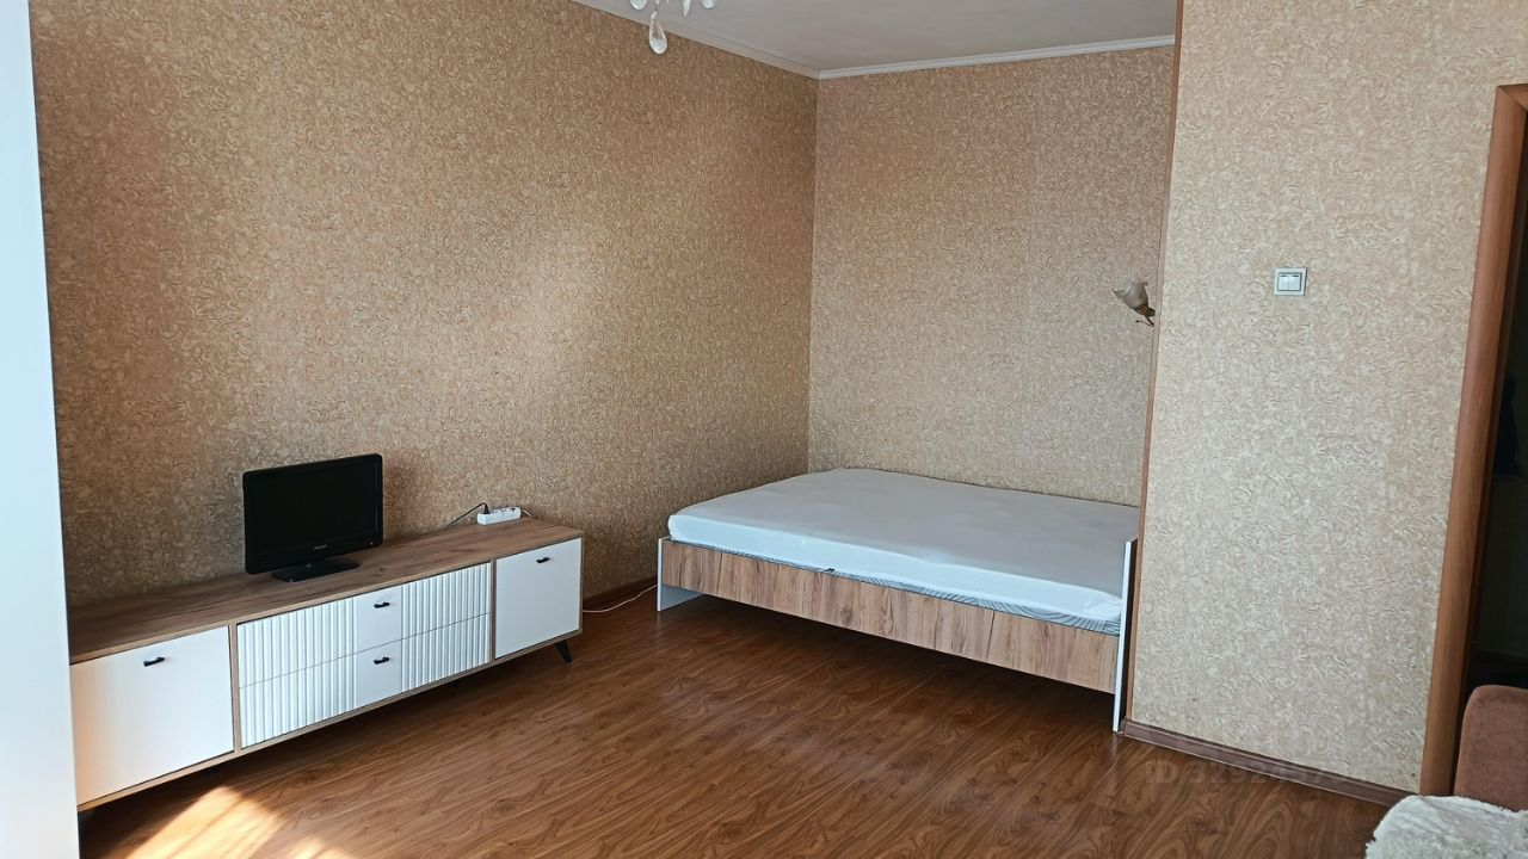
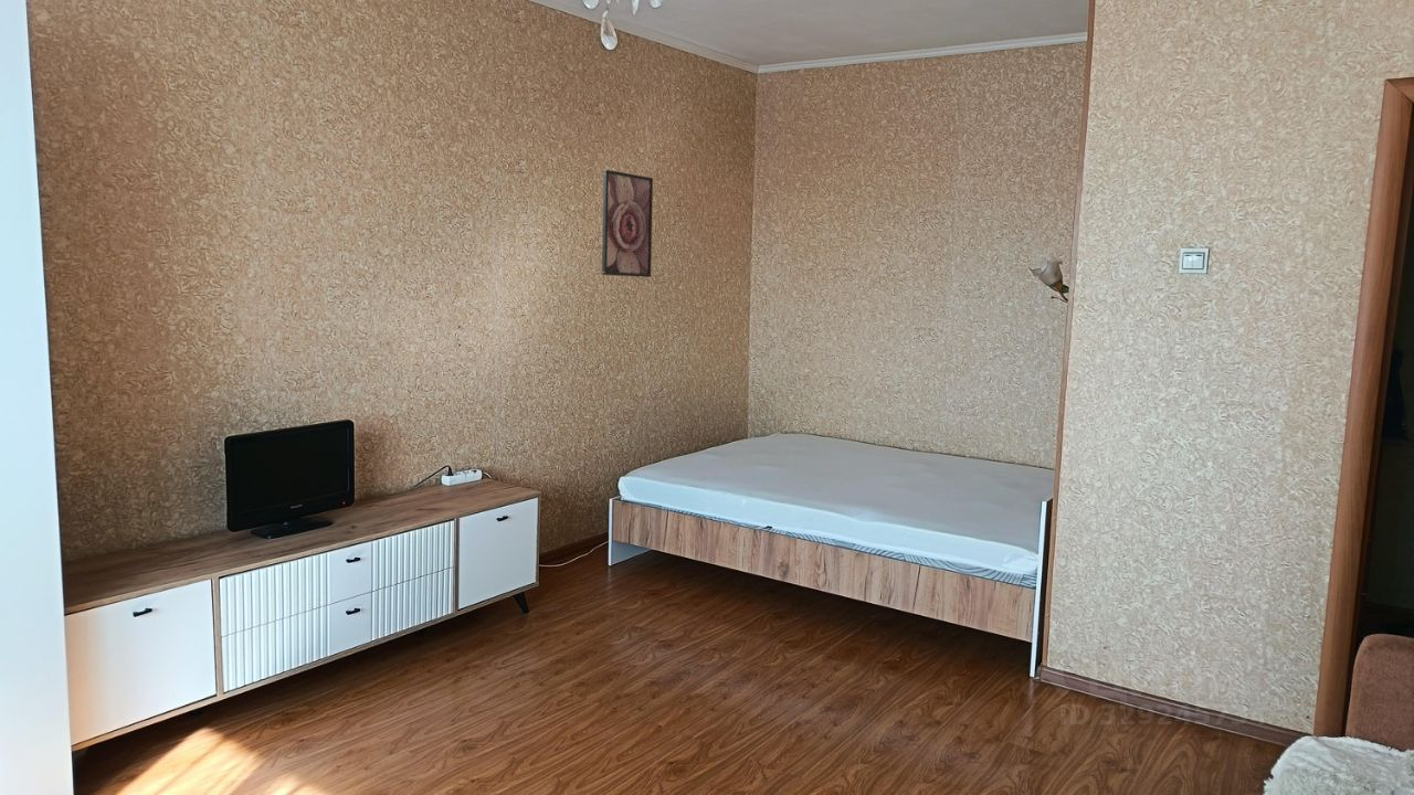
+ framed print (627, 225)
